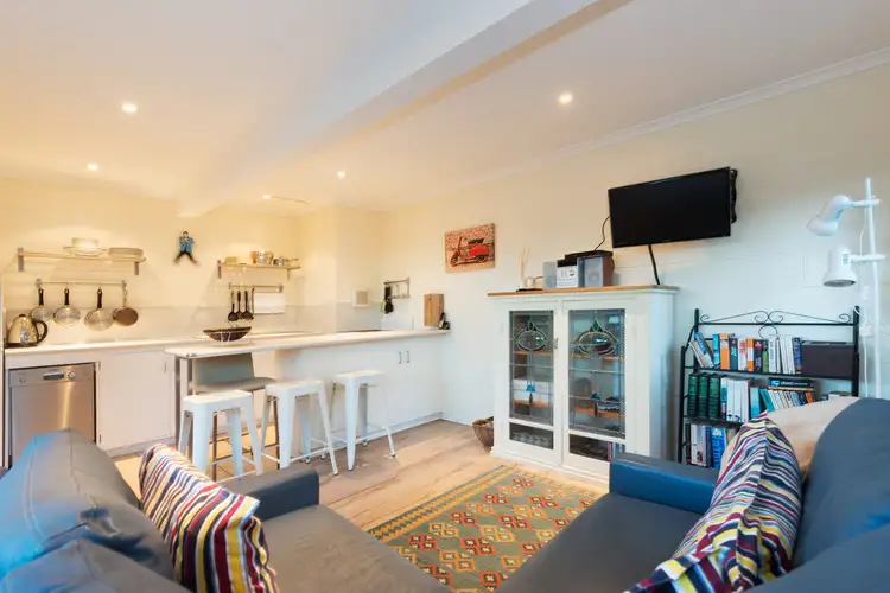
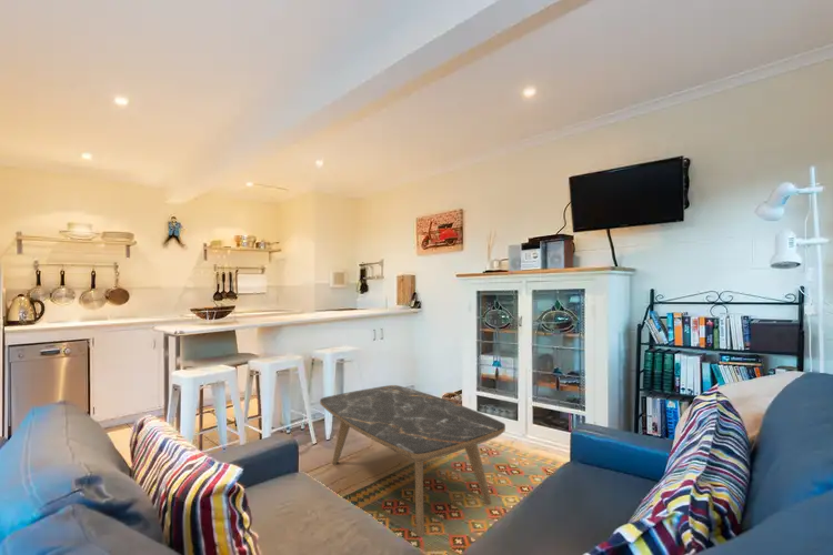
+ coffee table (403, 445)
